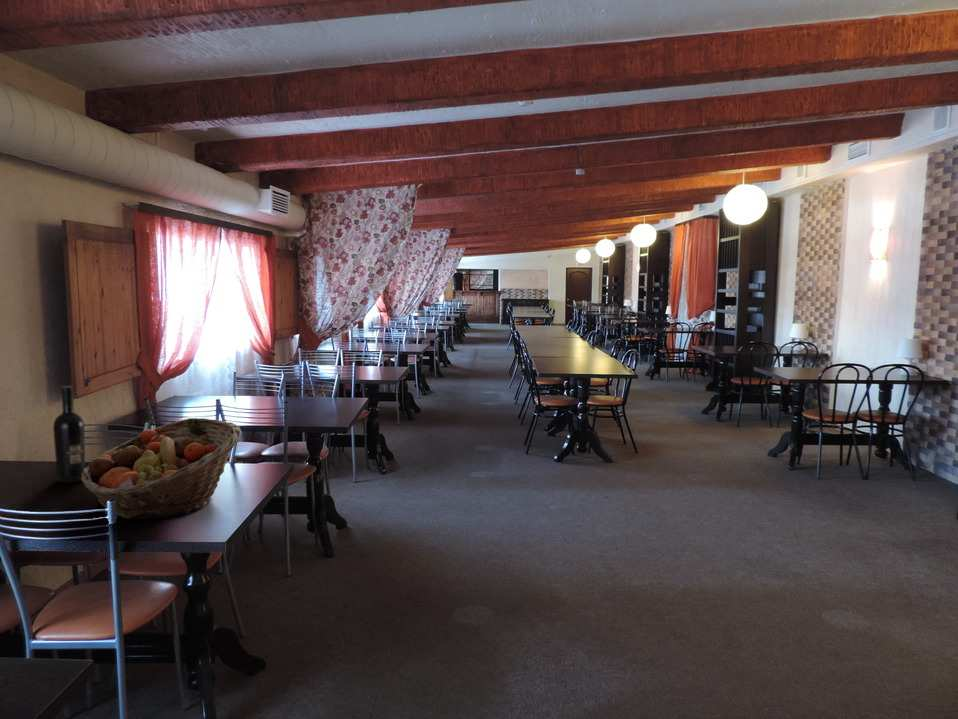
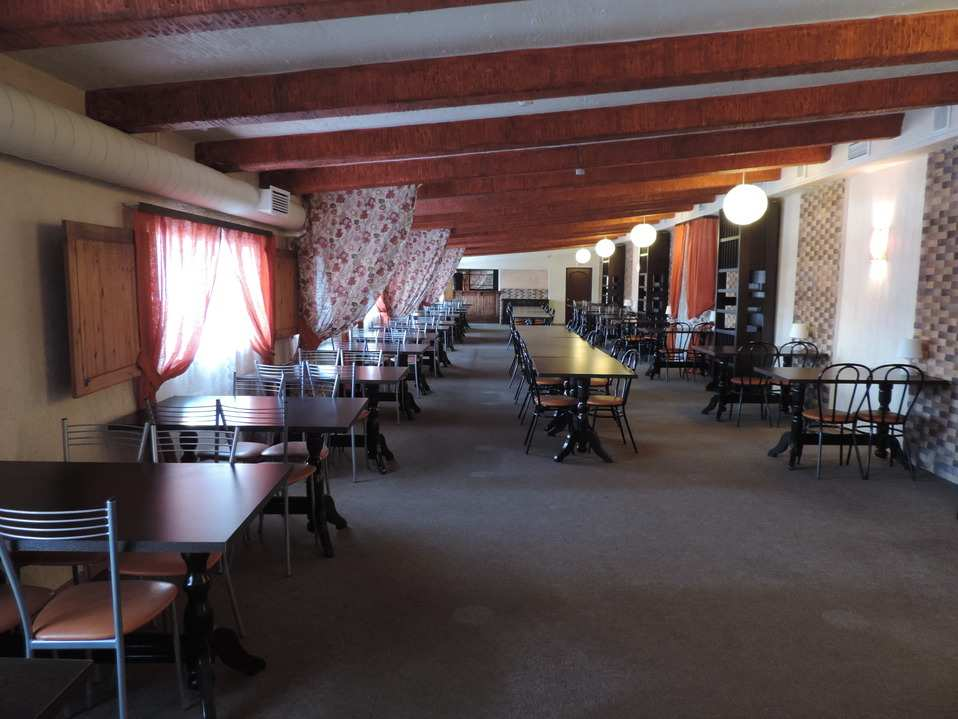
- wine bottle (69, 433)
- fruit basket (164, 465)
